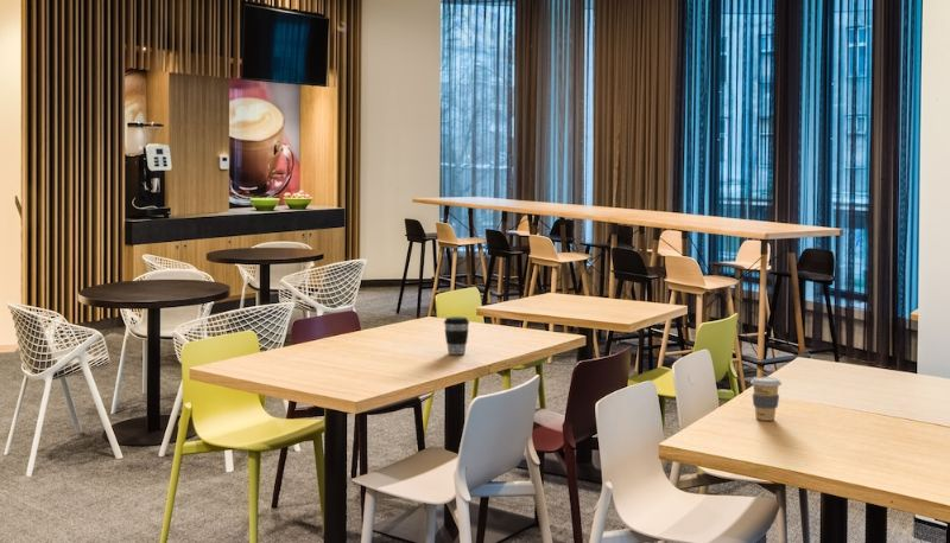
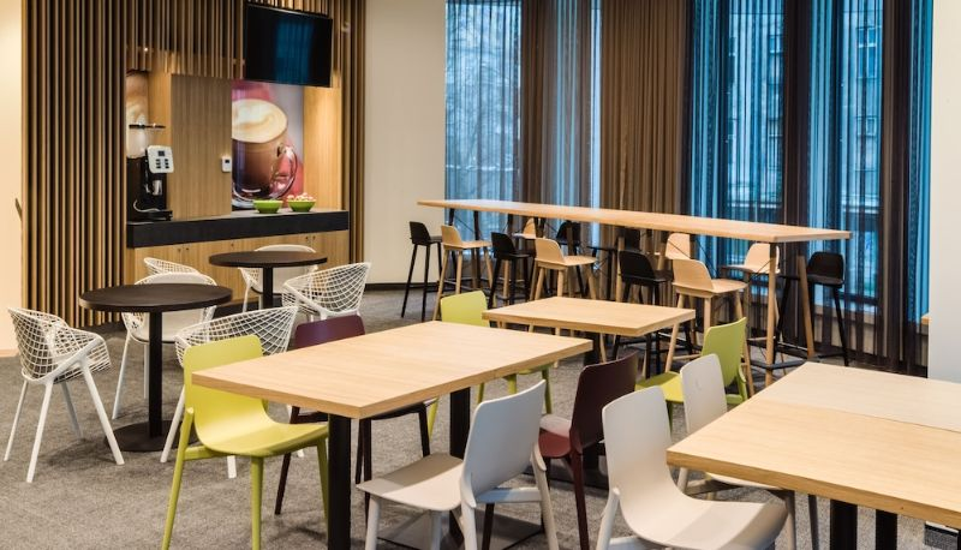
- coffee cup (765, 398)
- coffee cup (456, 336)
